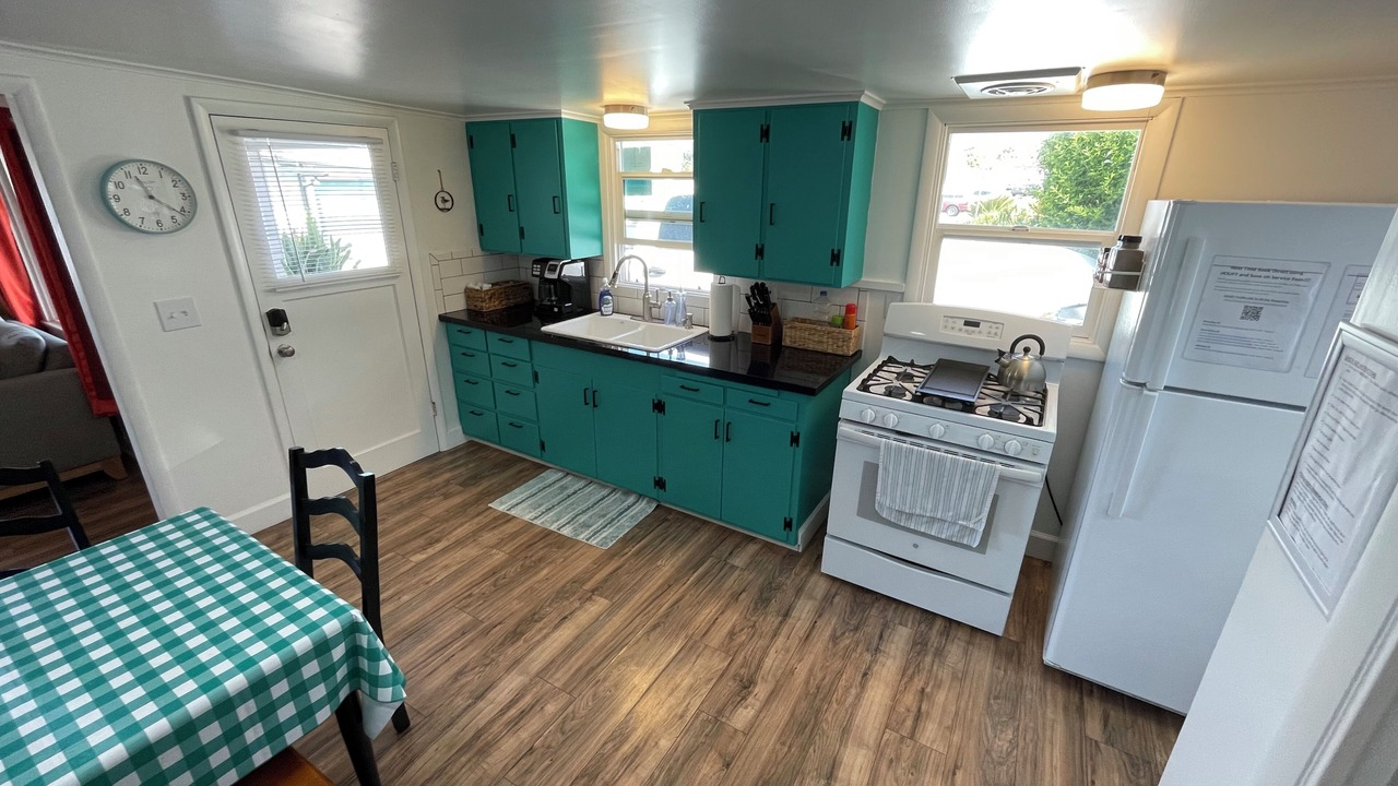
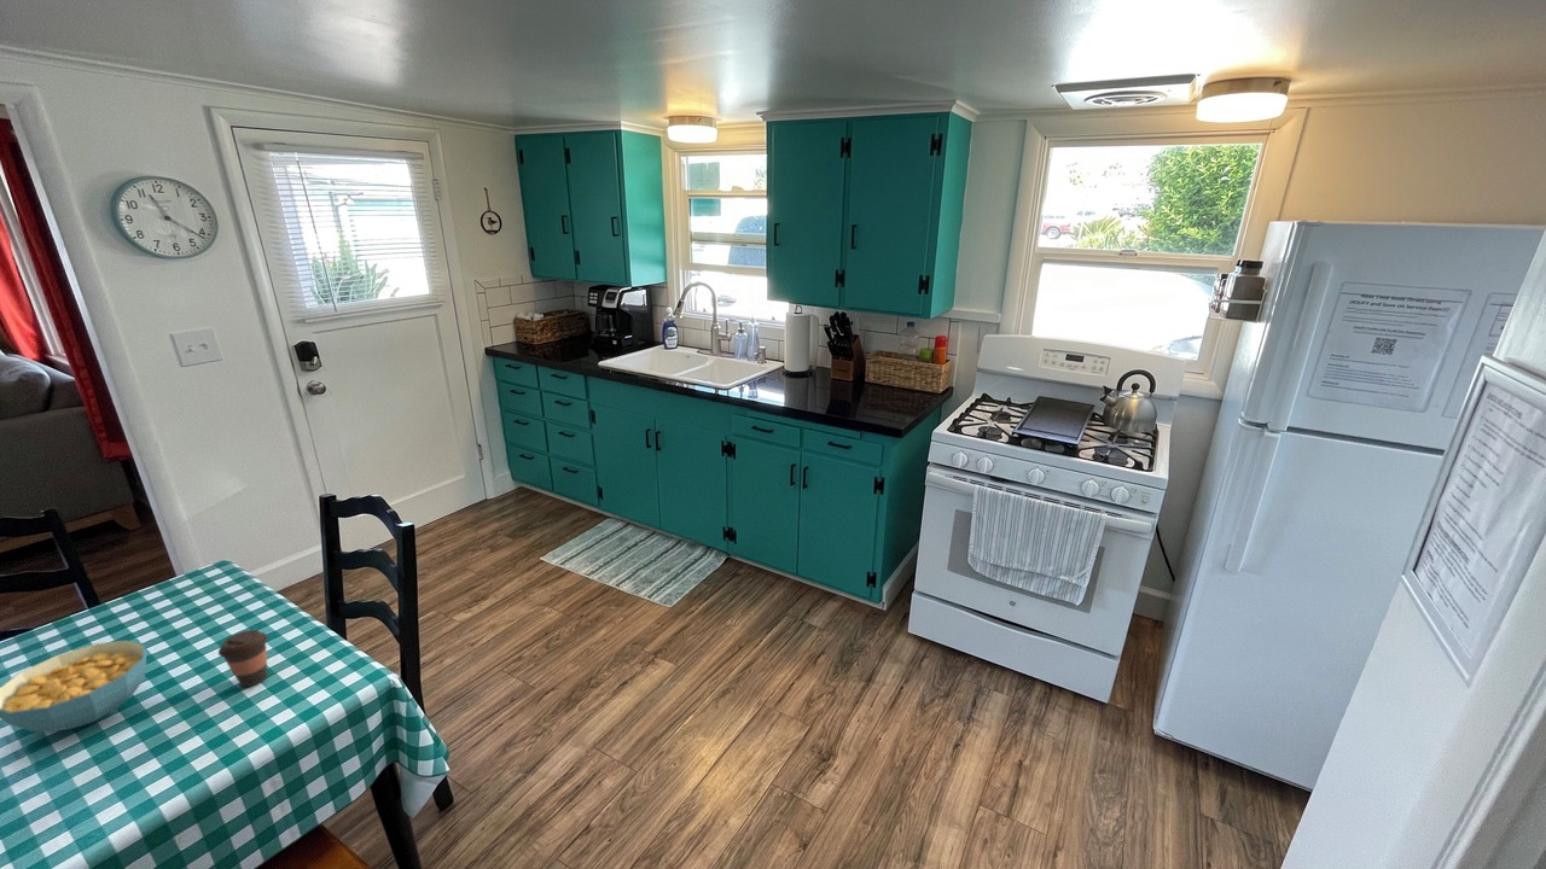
+ cereal bowl (81, 694)
+ coffee cup (248, 659)
